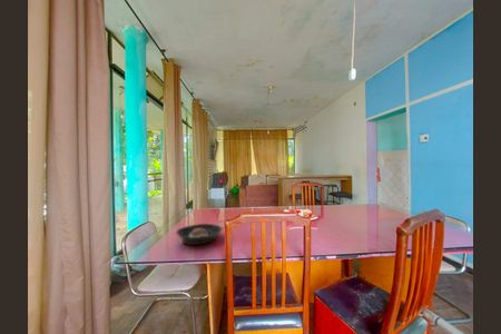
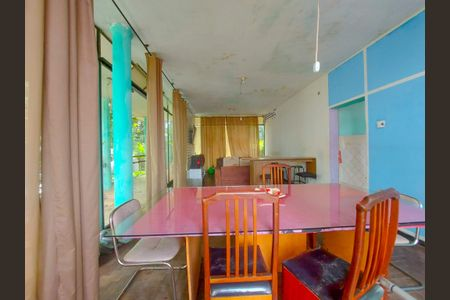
- bowl (199, 234)
